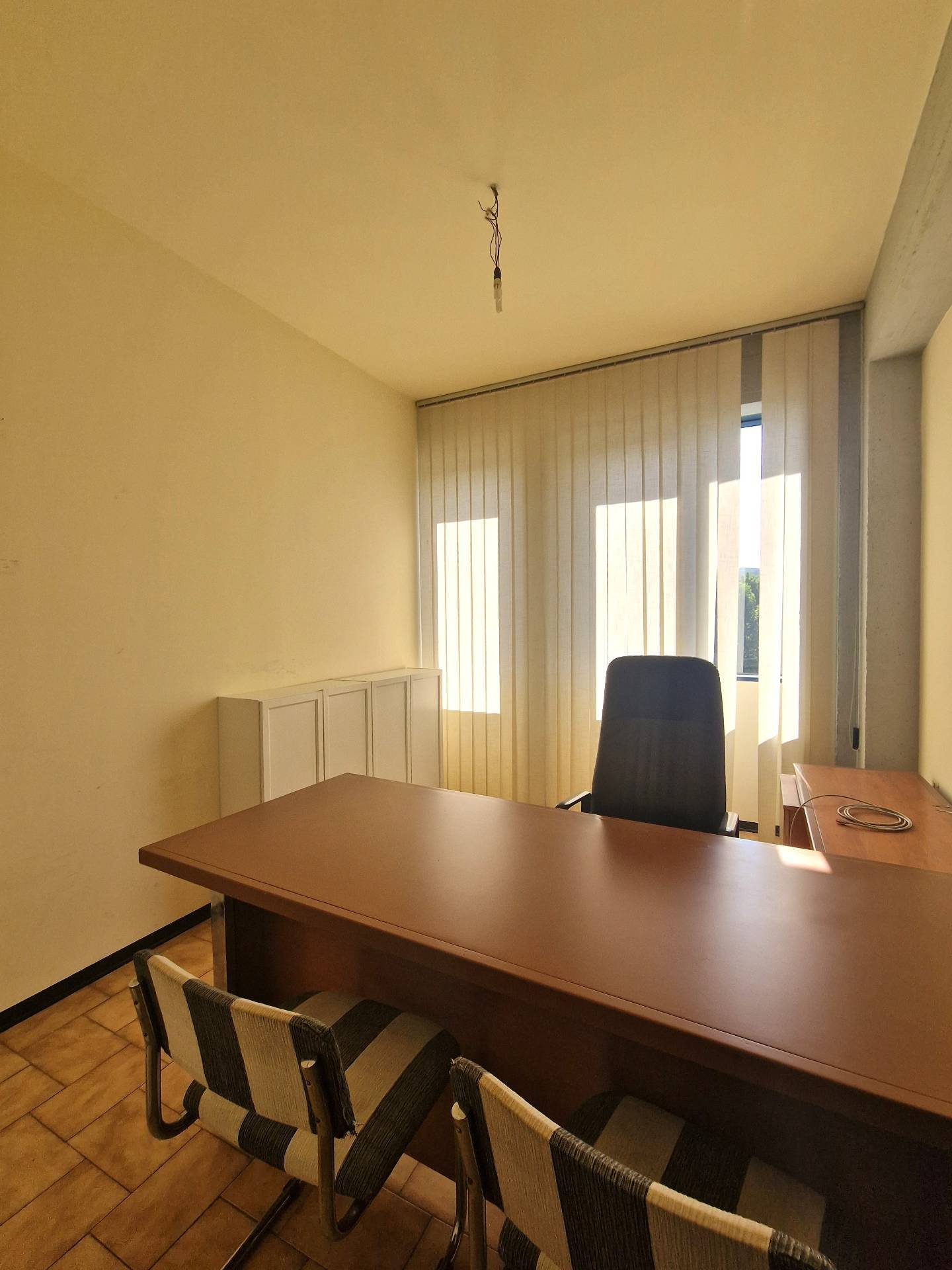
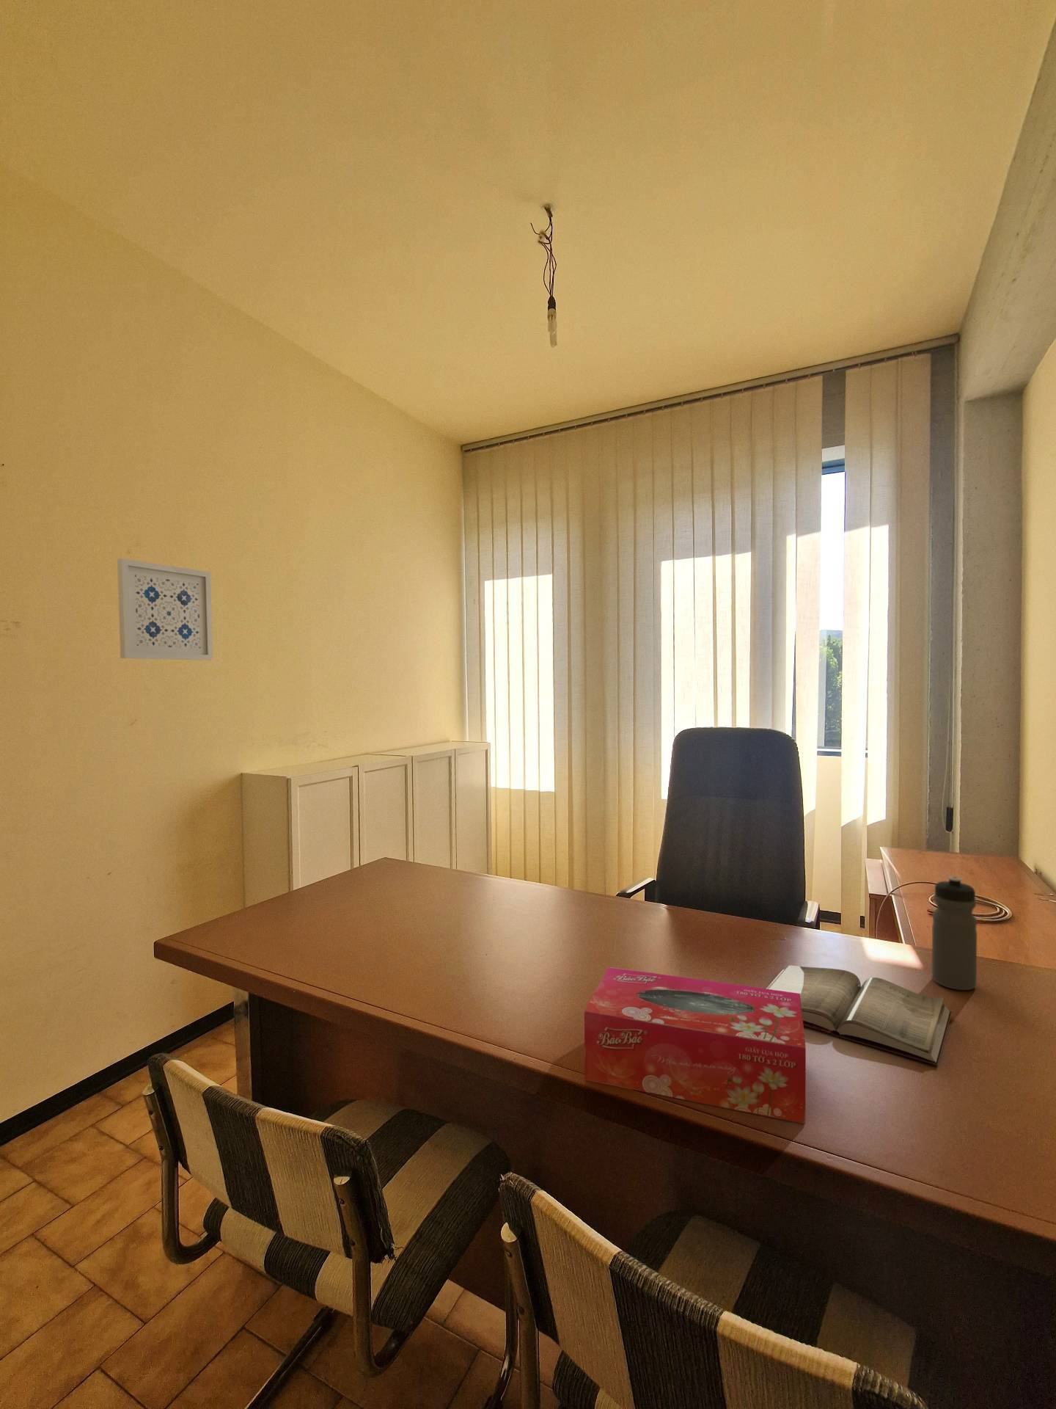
+ tissue box (694, 1035)
+ hardback book (849, 1003)
+ water bottle (954, 930)
+ wall art (167, 612)
